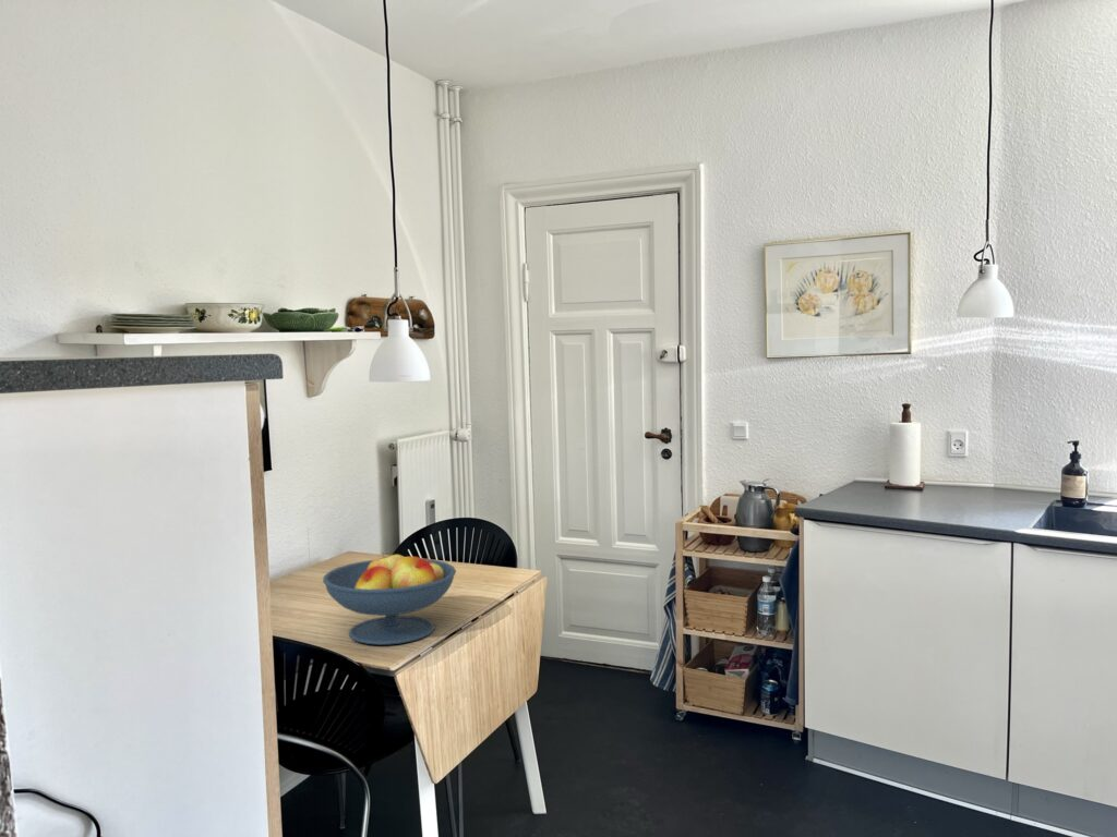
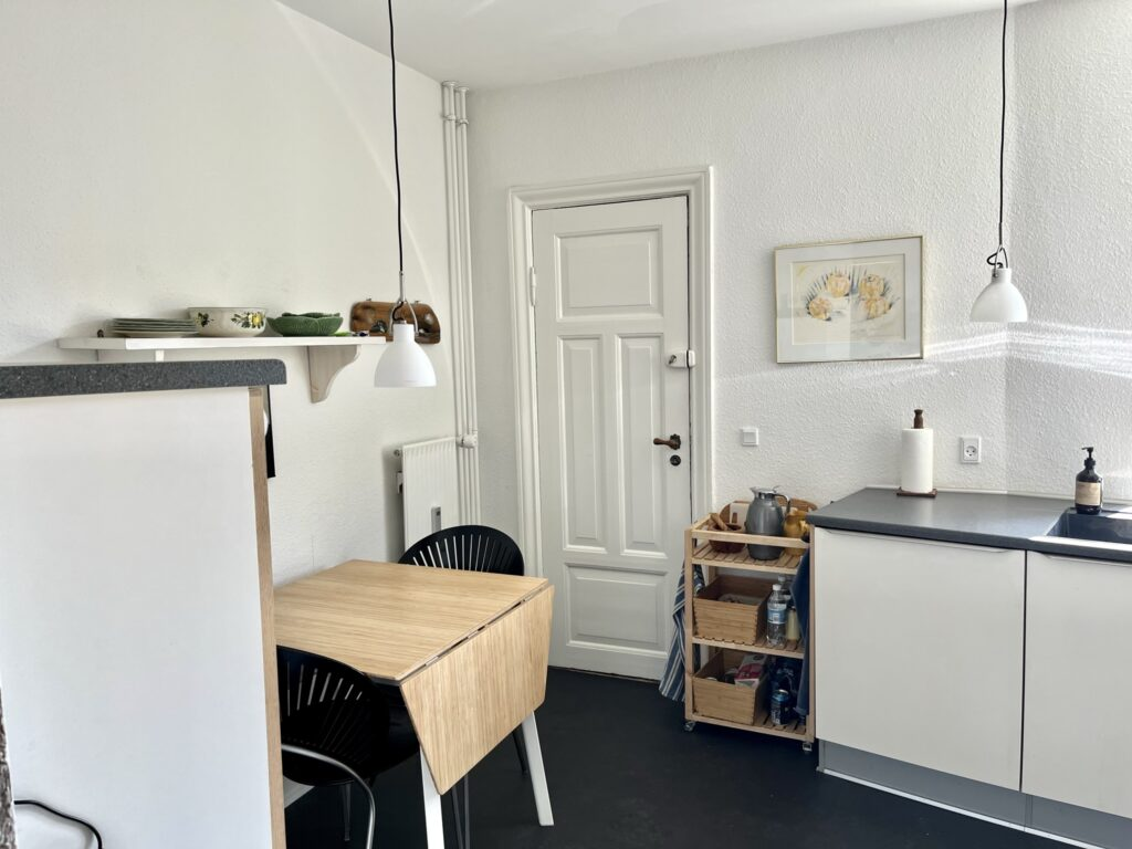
- fruit bowl (391, 592)
